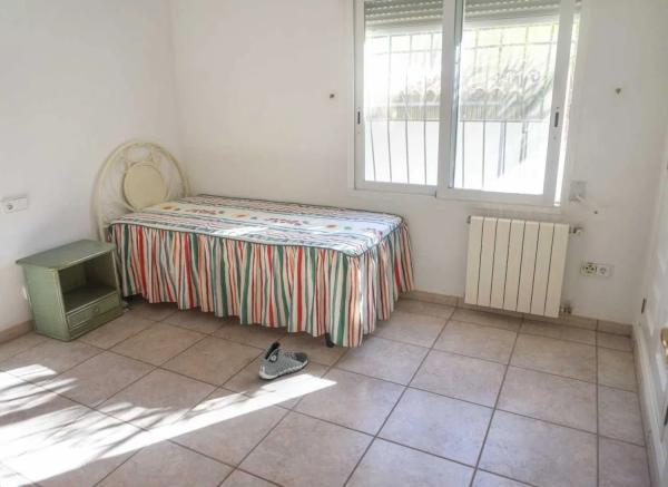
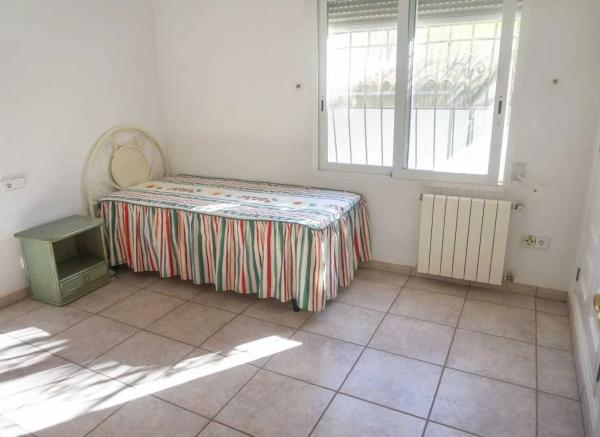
- sneaker (284, 355)
